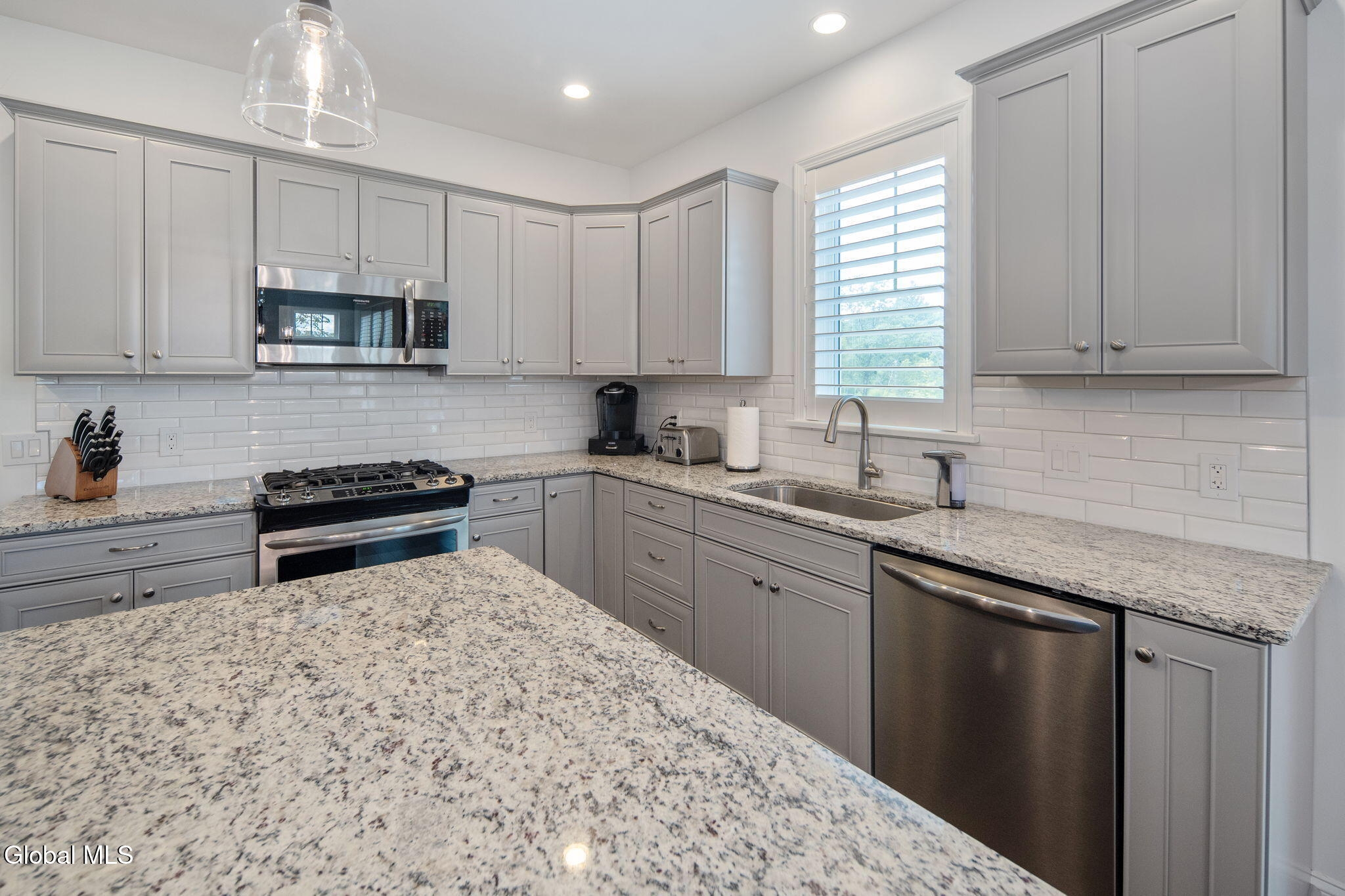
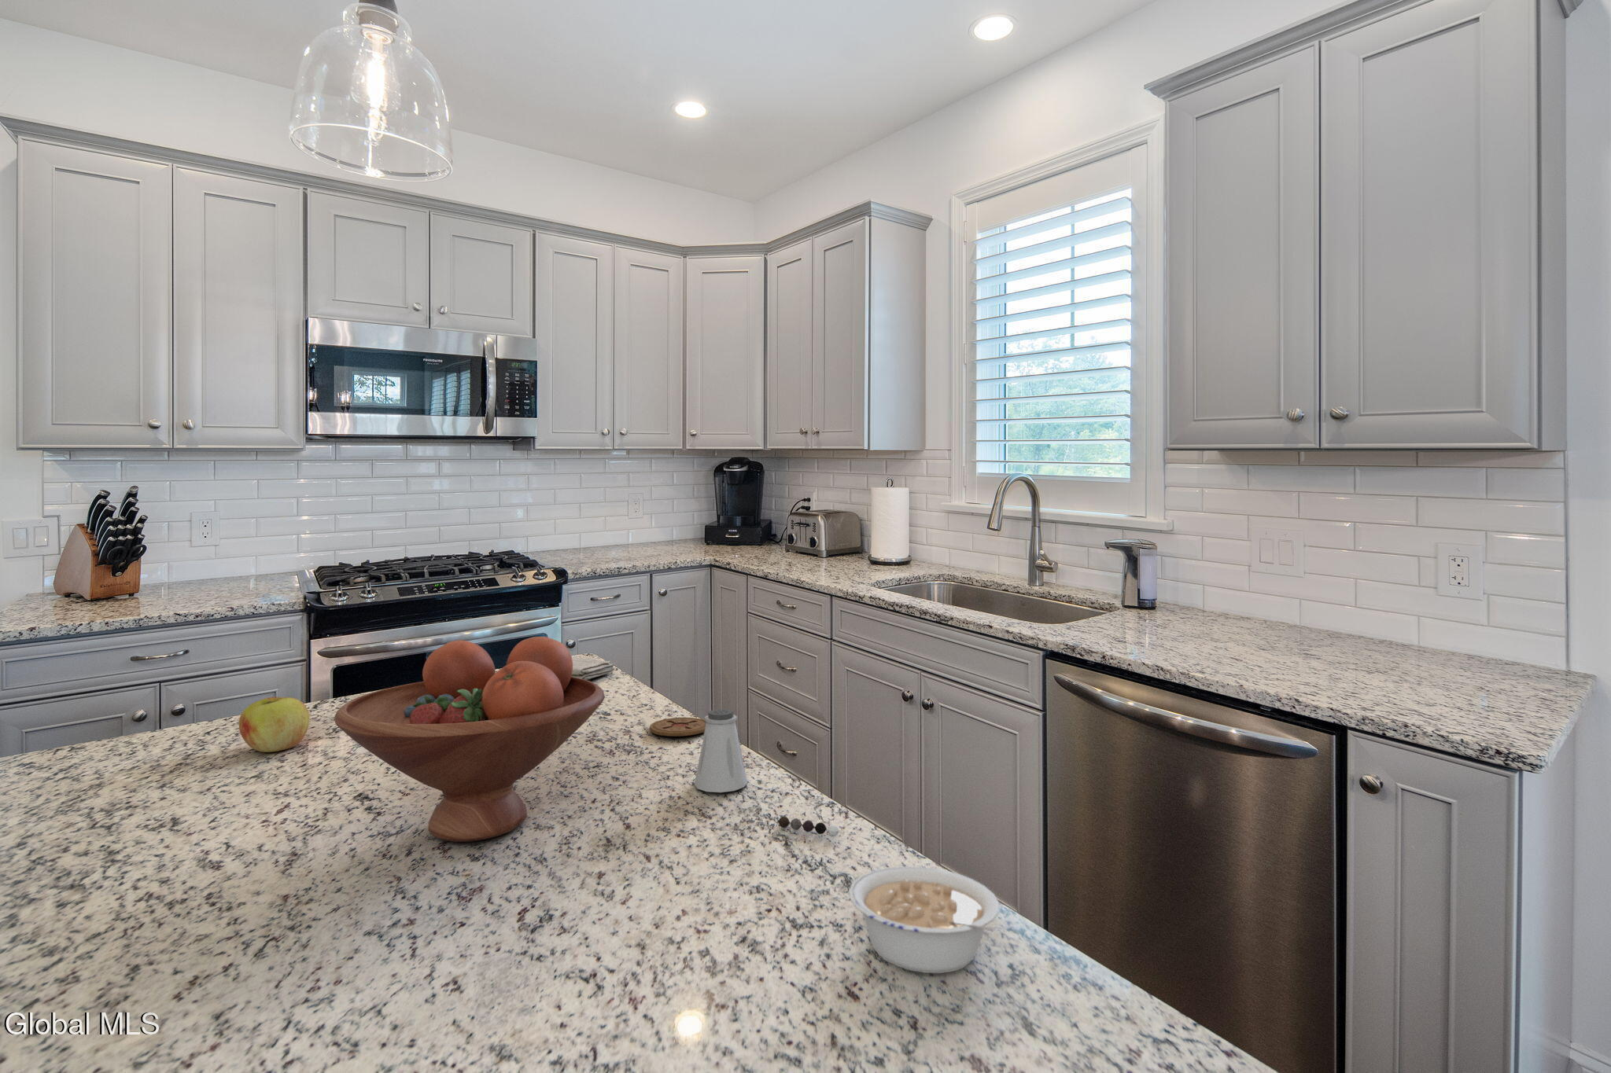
+ pepper shaker (807, 826)
+ coaster (679, 727)
+ washcloth (573, 667)
+ fruit bowl (478, 735)
+ legume (928, 917)
+ apple (274, 723)
+ saltshaker (721, 747)
